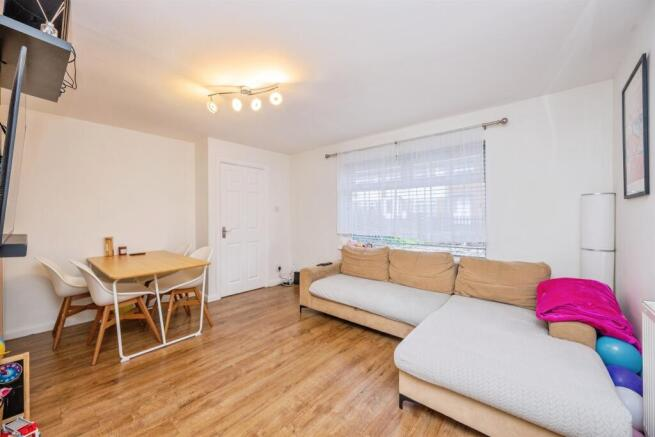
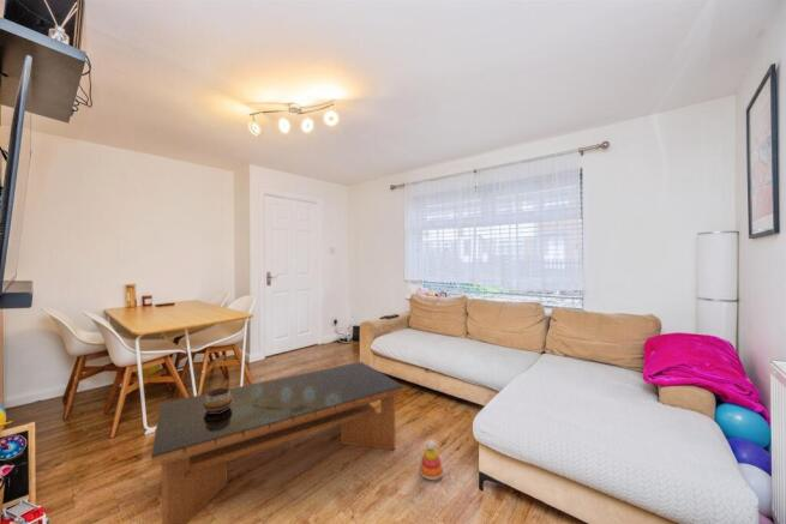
+ stacking toy (431, 456)
+ coffee table (289, 427)
+ decorative bowl (217, 399)
